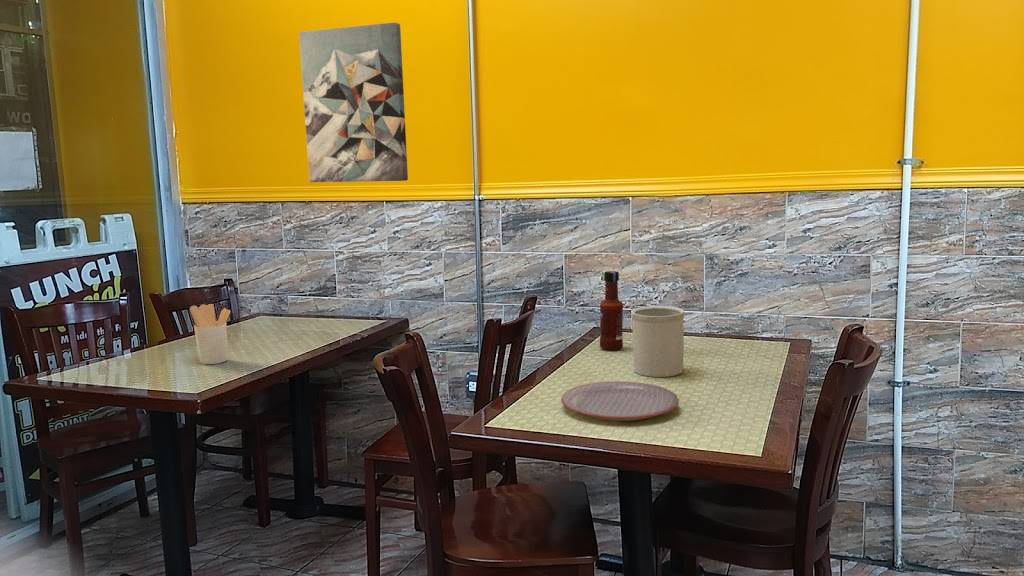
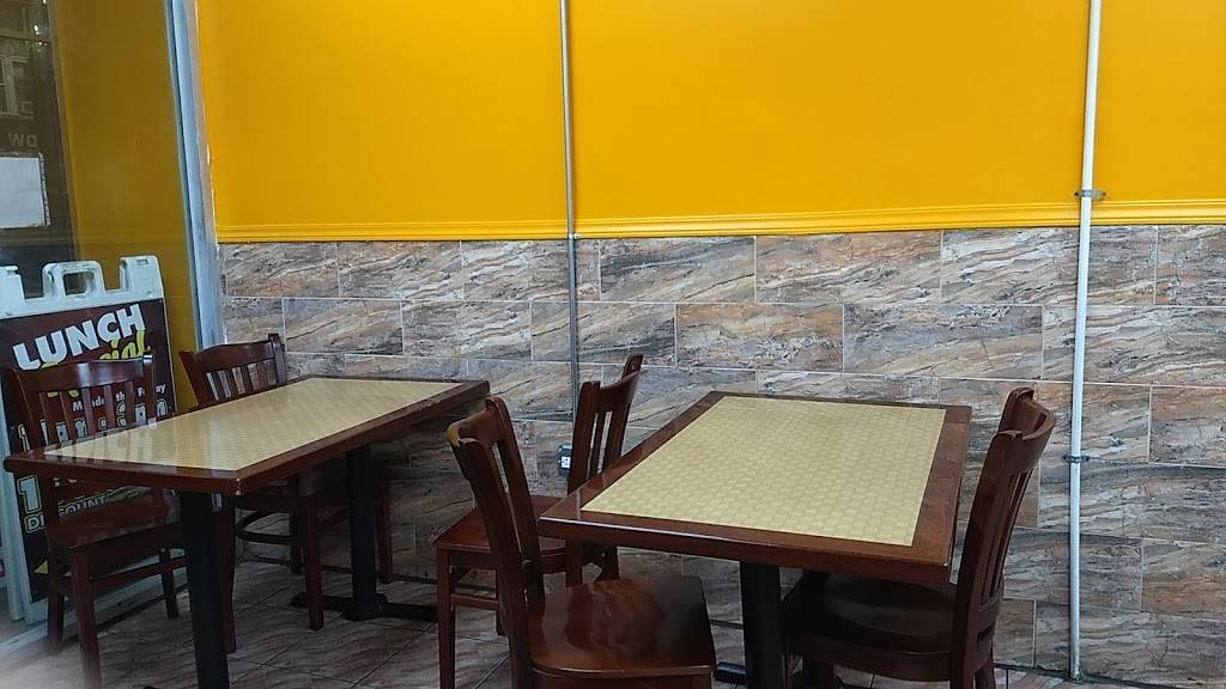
- tabasco sauce (611, 310)
- plate (619, 402)
- utensil holder (208, 332)
- wall art (353, 105)
- utensil holder (657, 340)
